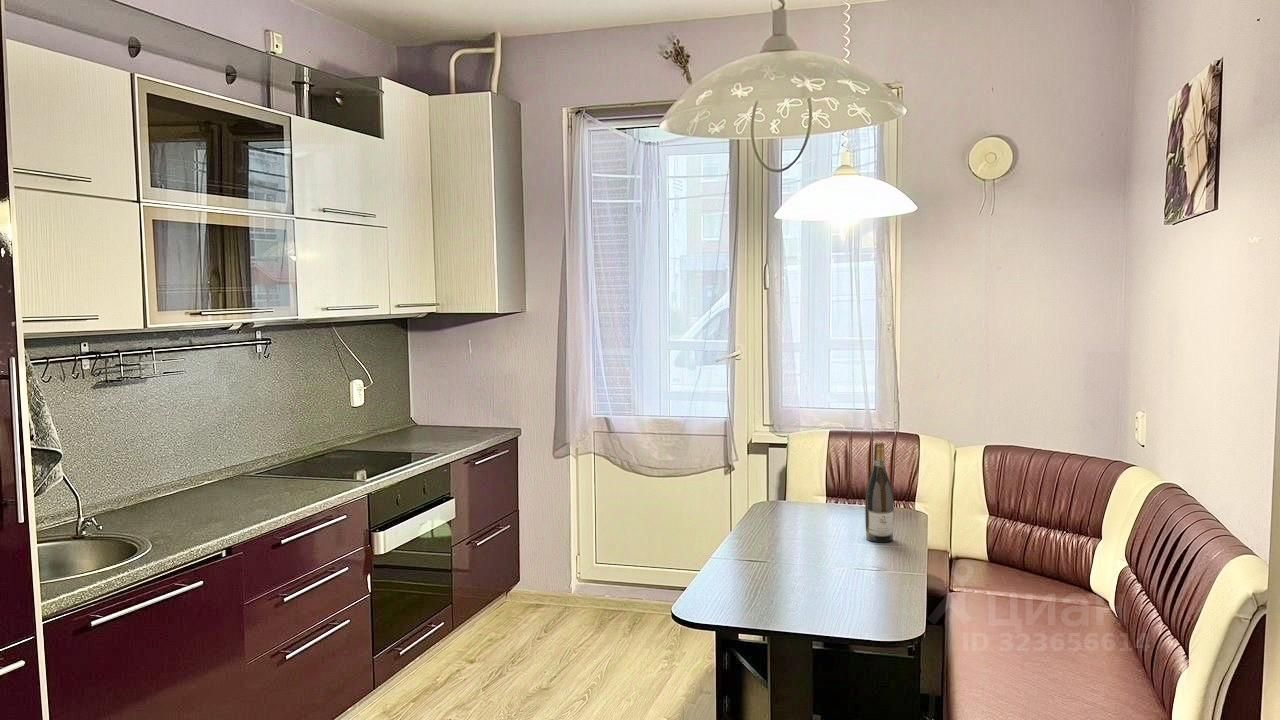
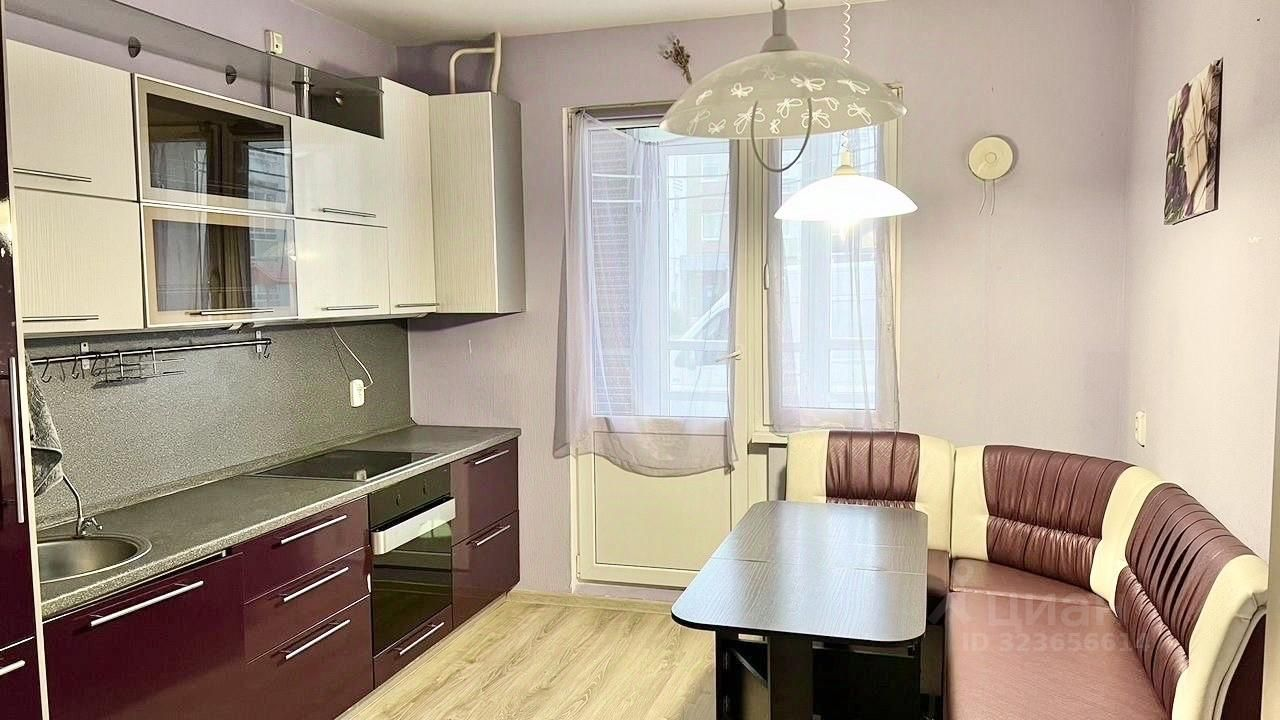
- wine bottle (879, 491)
